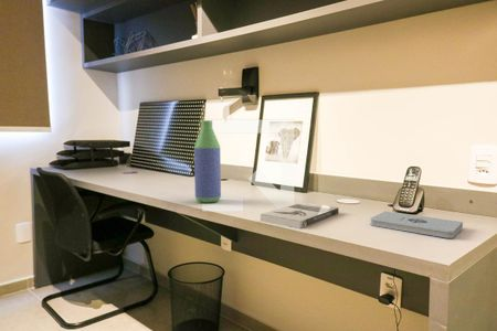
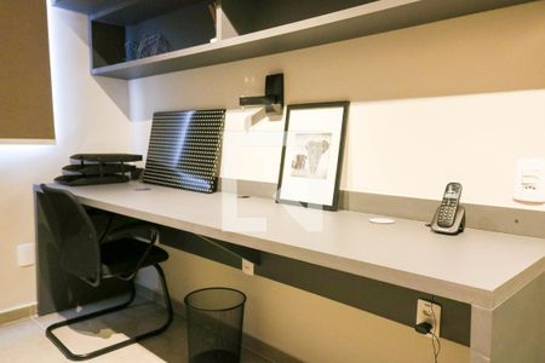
- book (300, 213)
- notepad (414, 223)
- bottle (207, 161)
